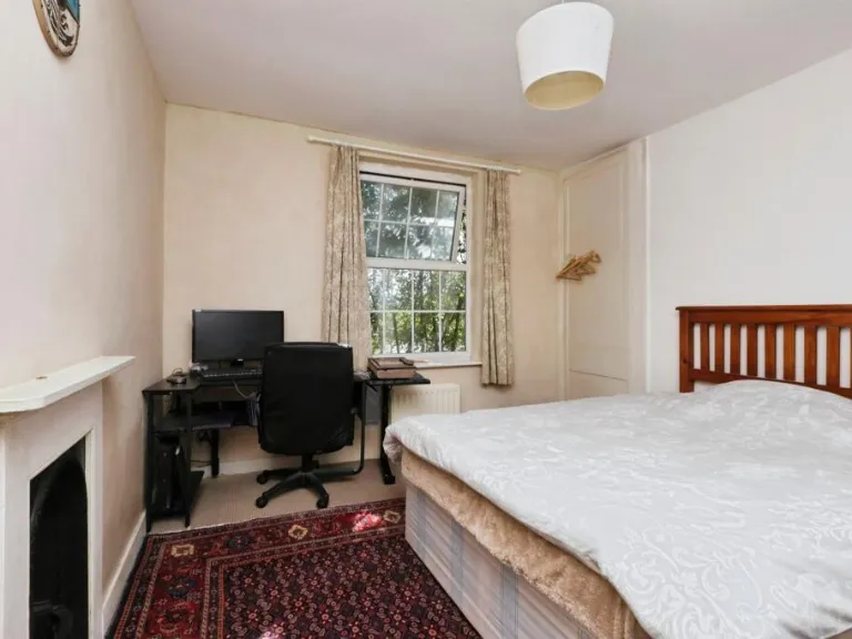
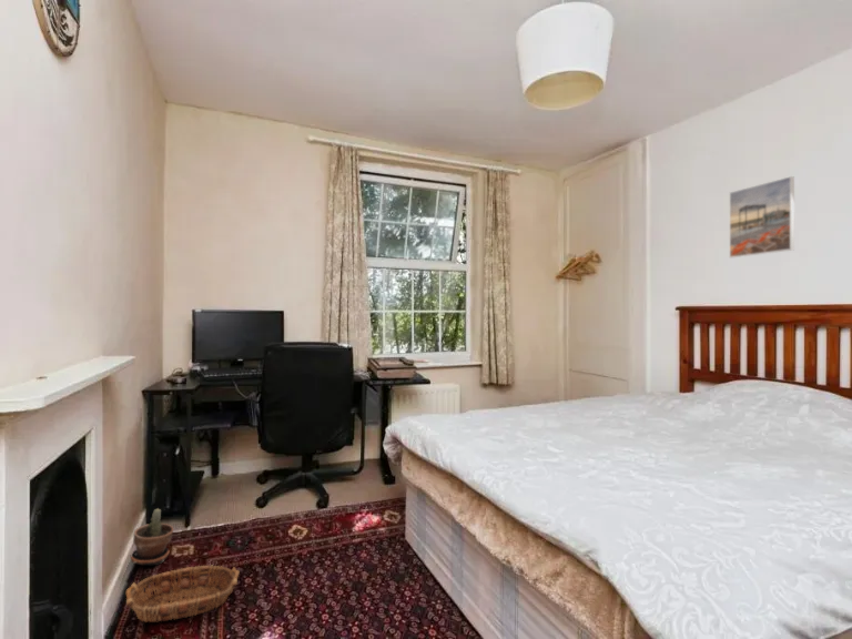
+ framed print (760, 219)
+ potted plant (152, 532)
+ basket (185, 588)
